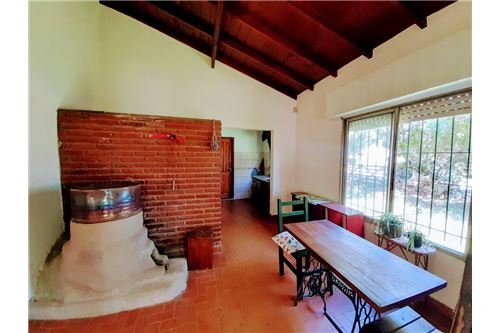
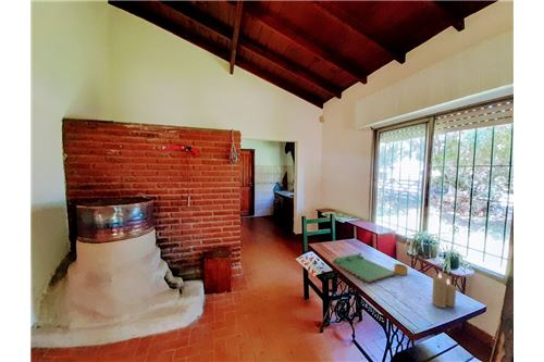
+ placemat (362, 262)
+ candle (444, 288)
